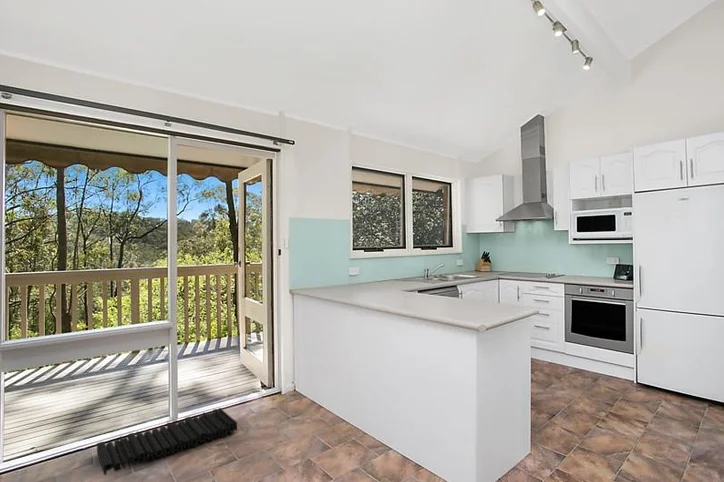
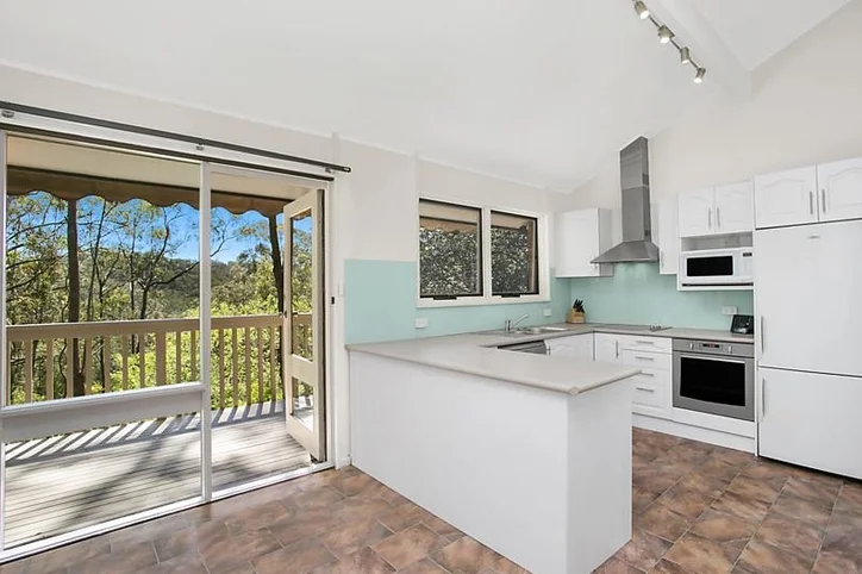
- doormat (170, 437)
